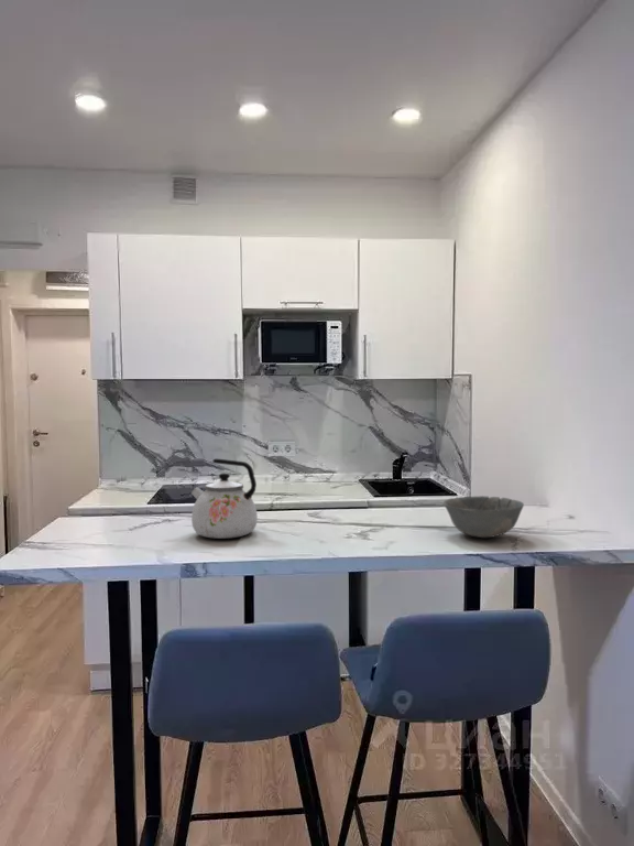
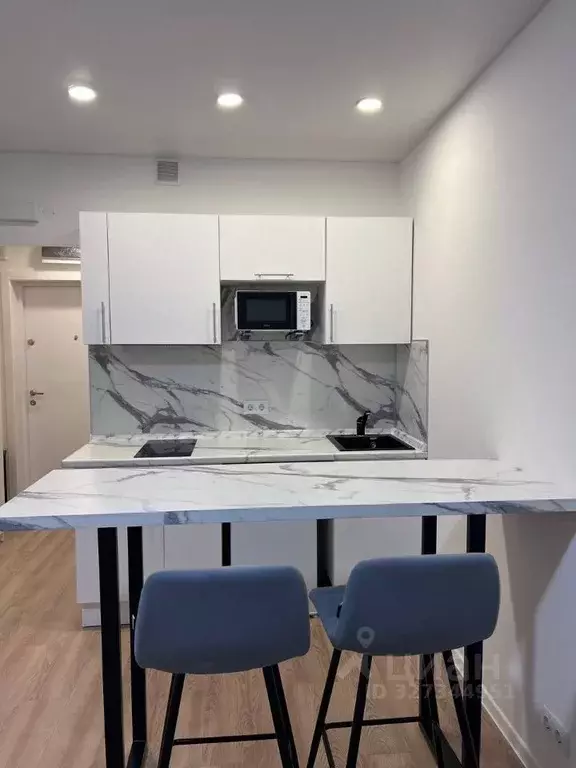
- bowl (482, 519)
- kettle (223, 497)
